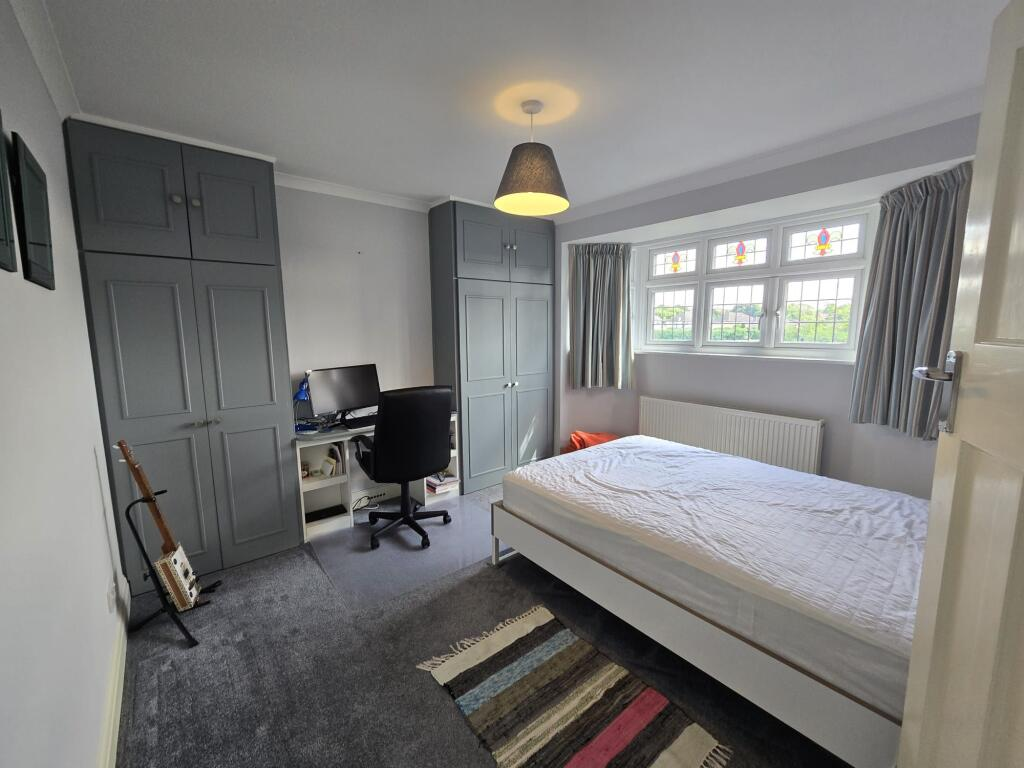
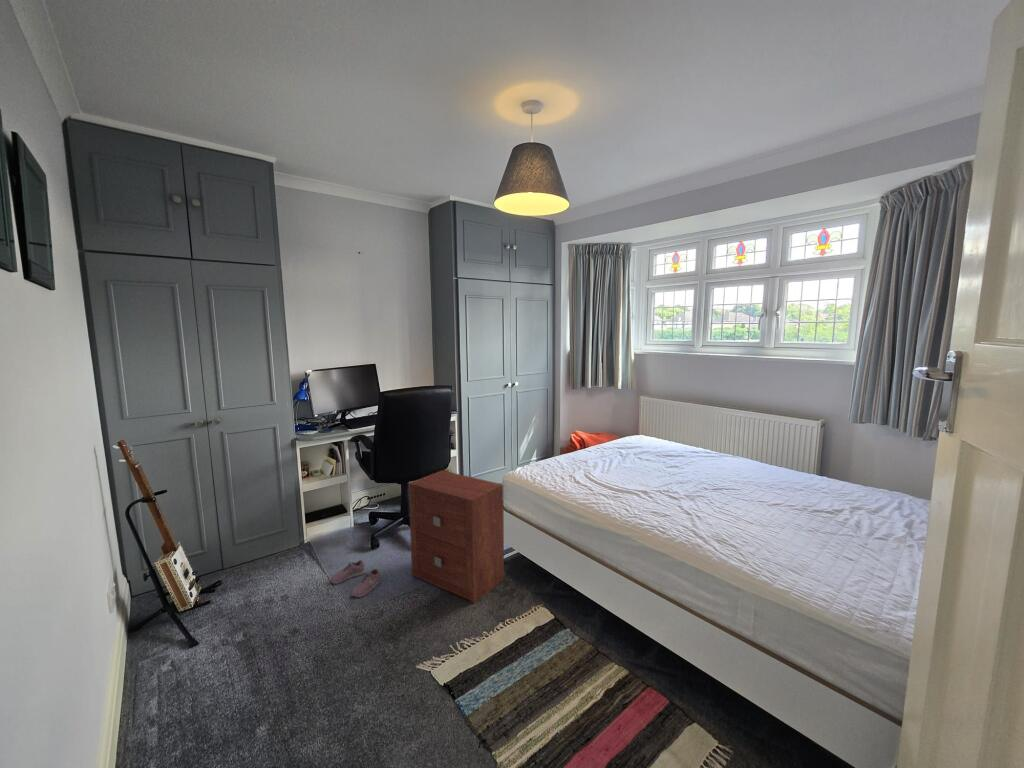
+ nightstand (455, 532)
+ shoe (356, 575)
